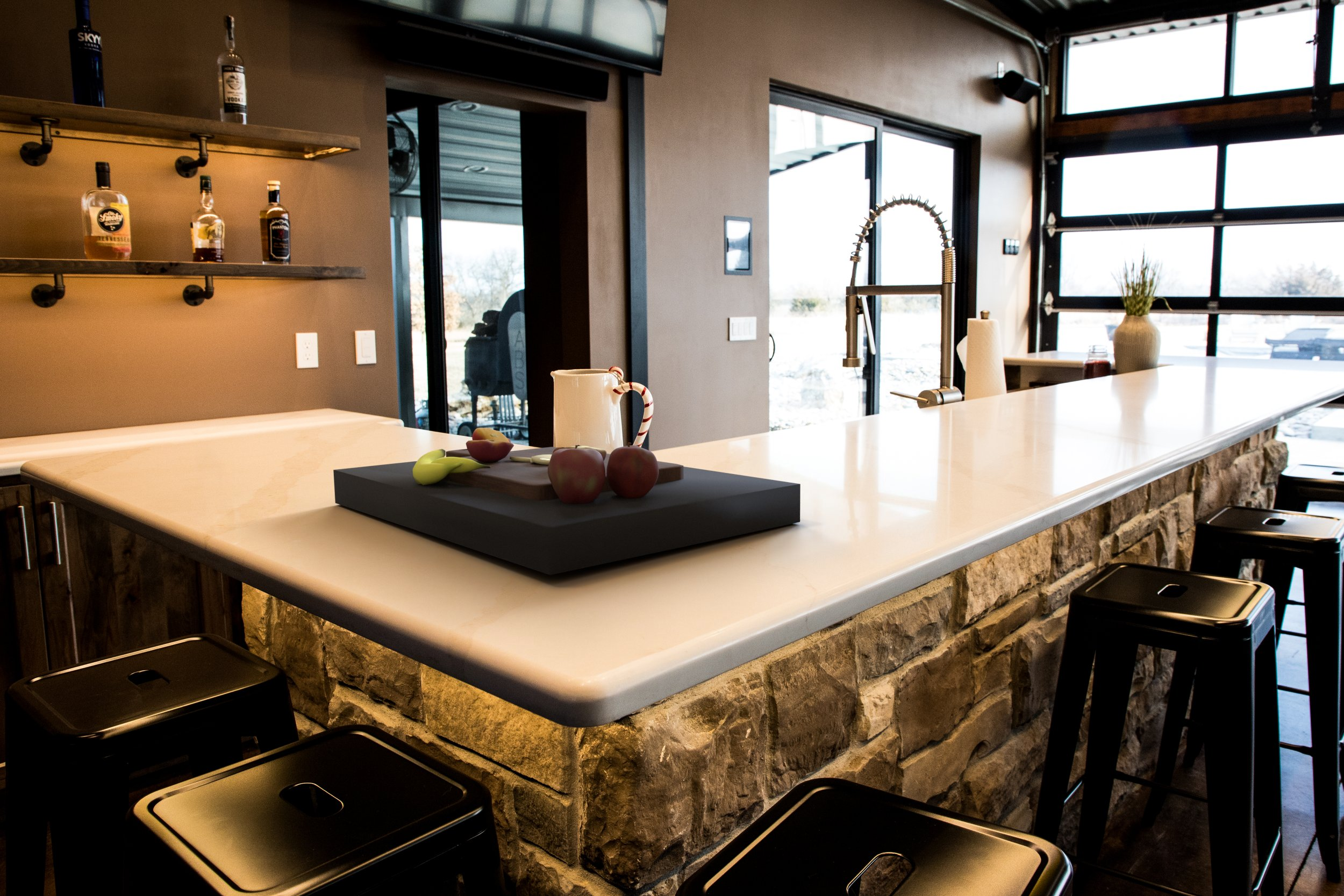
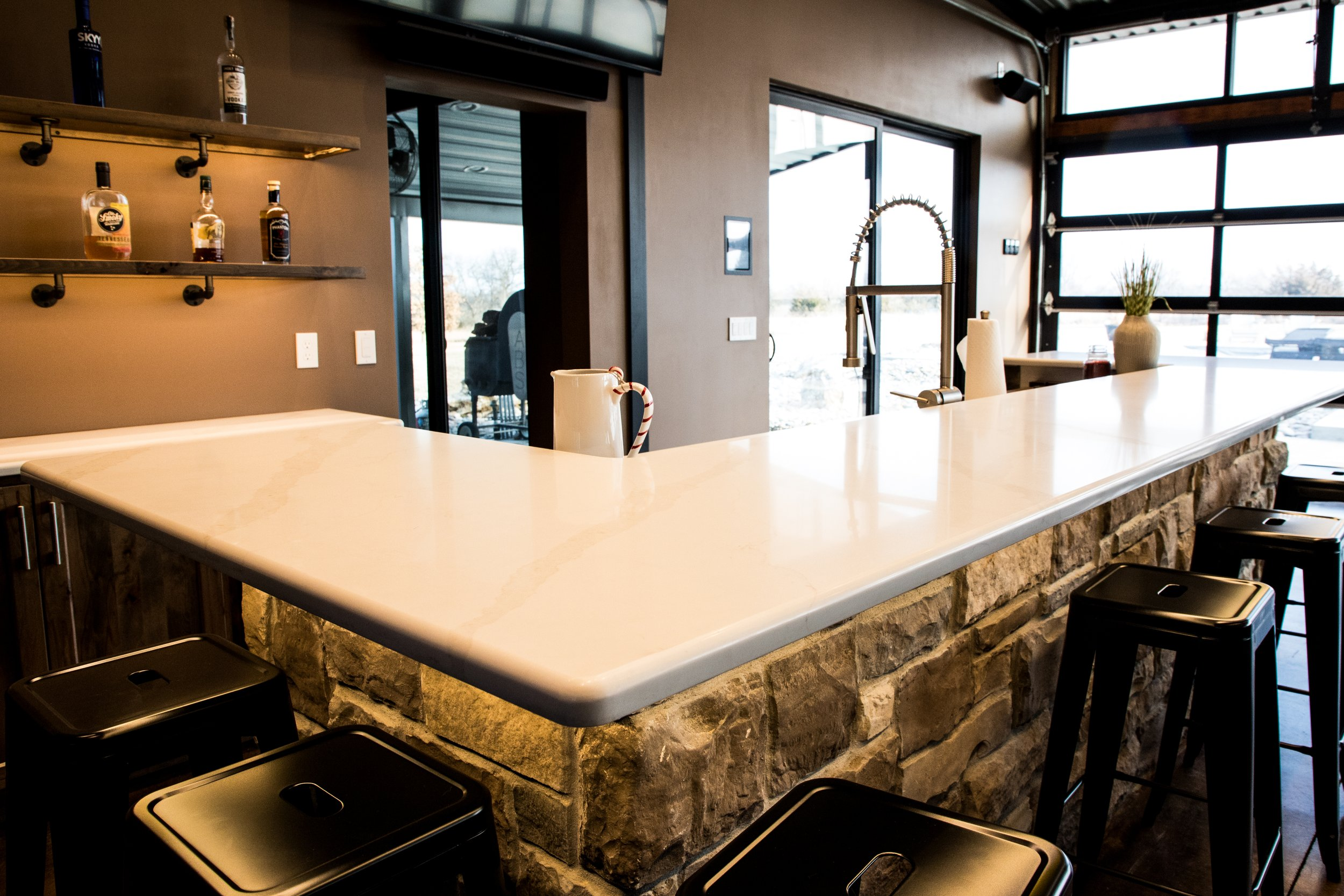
- cutting board (551, 470)
